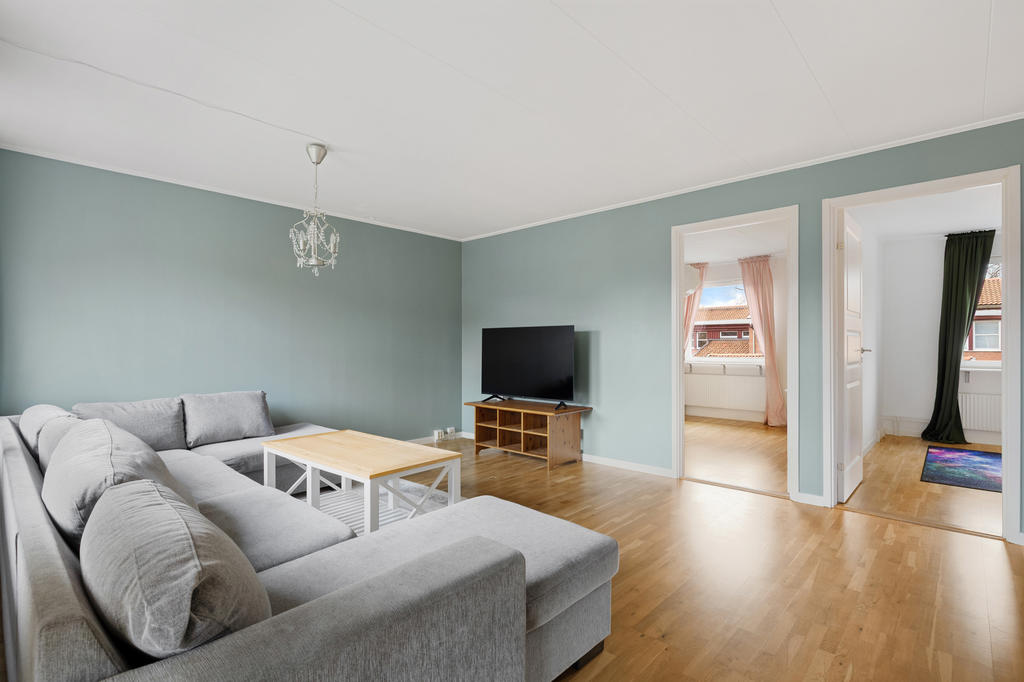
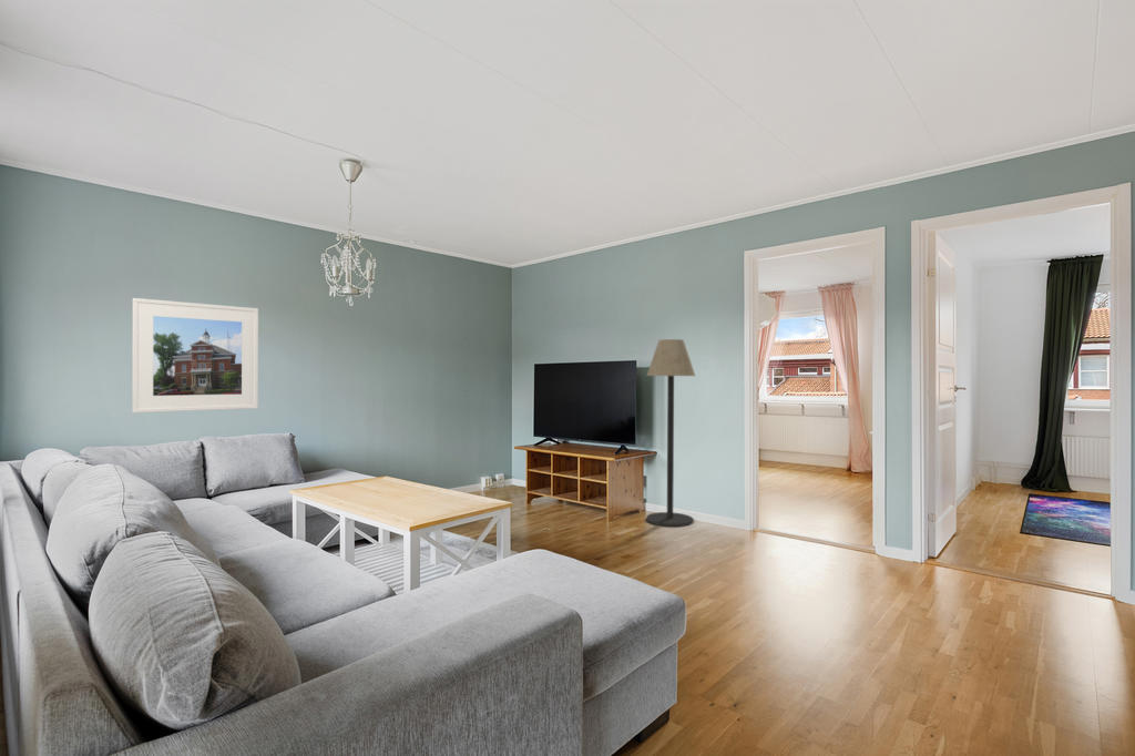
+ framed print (198, 357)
+ floor lamp (669, 430)
